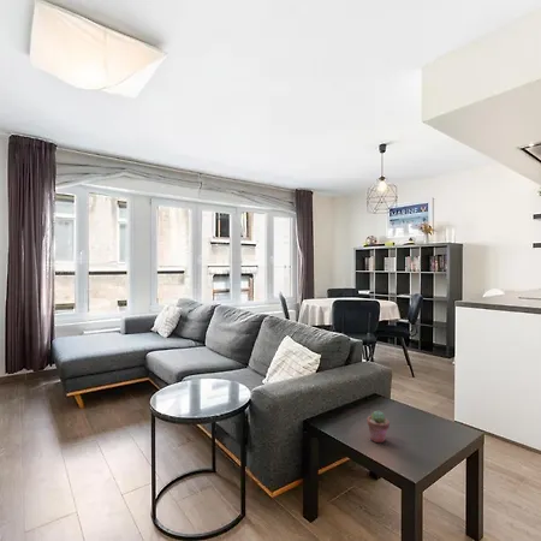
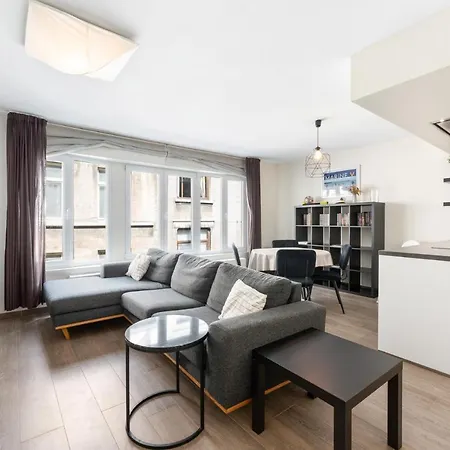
- potted succulent (377, 426)
